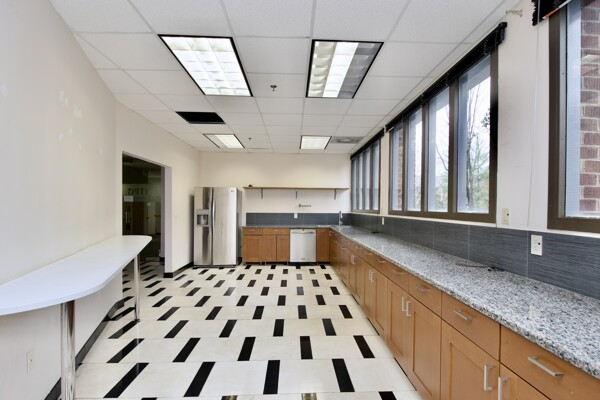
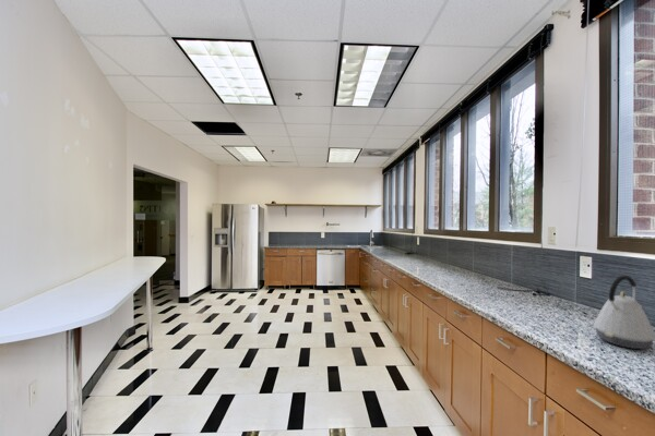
+ kettle (623, 308)
